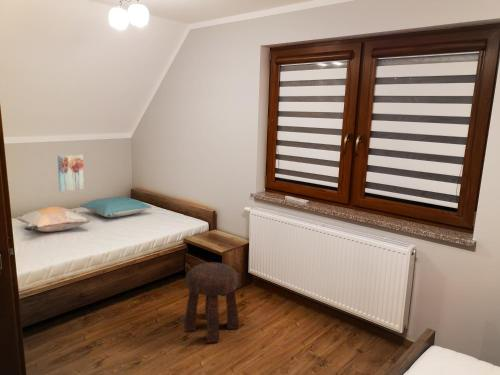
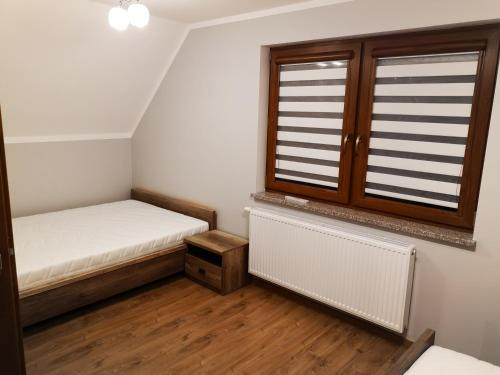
- pillow (116, 206)
- decorative pillow (52, 219)
- stool (212, 298)
- wall art (71, 172)
